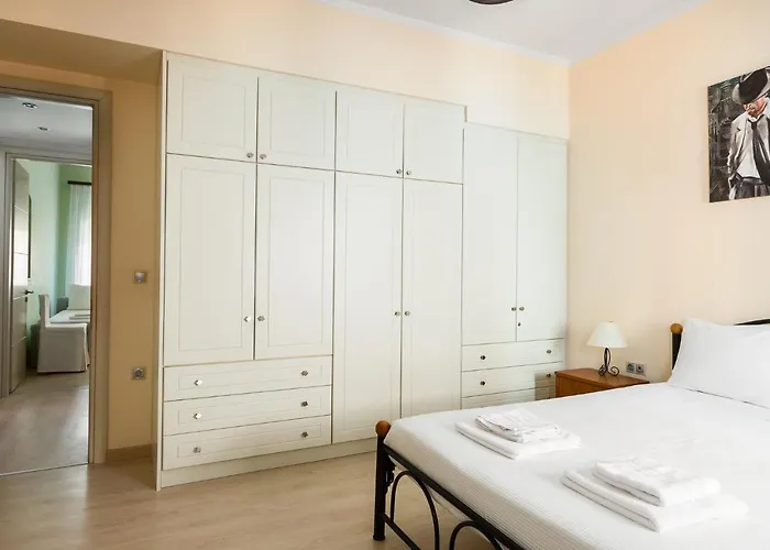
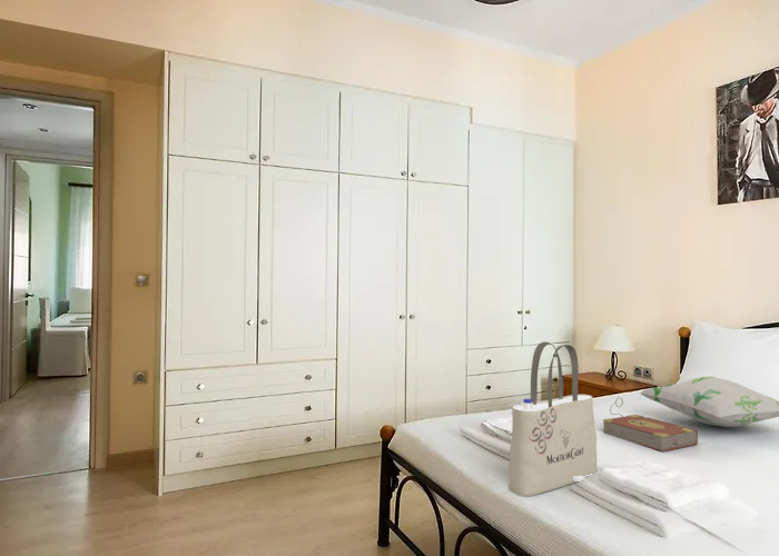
+ book (649, 421)
+ decorative pillow (718, 401)
+ tote bag (554, 411)
